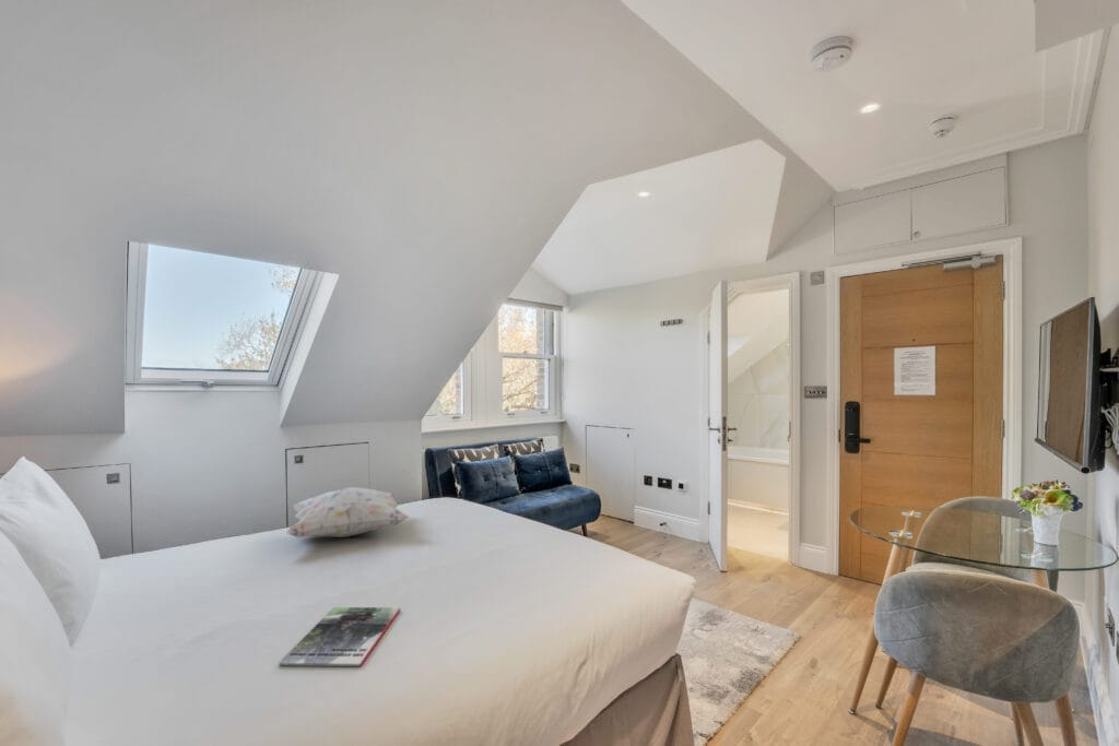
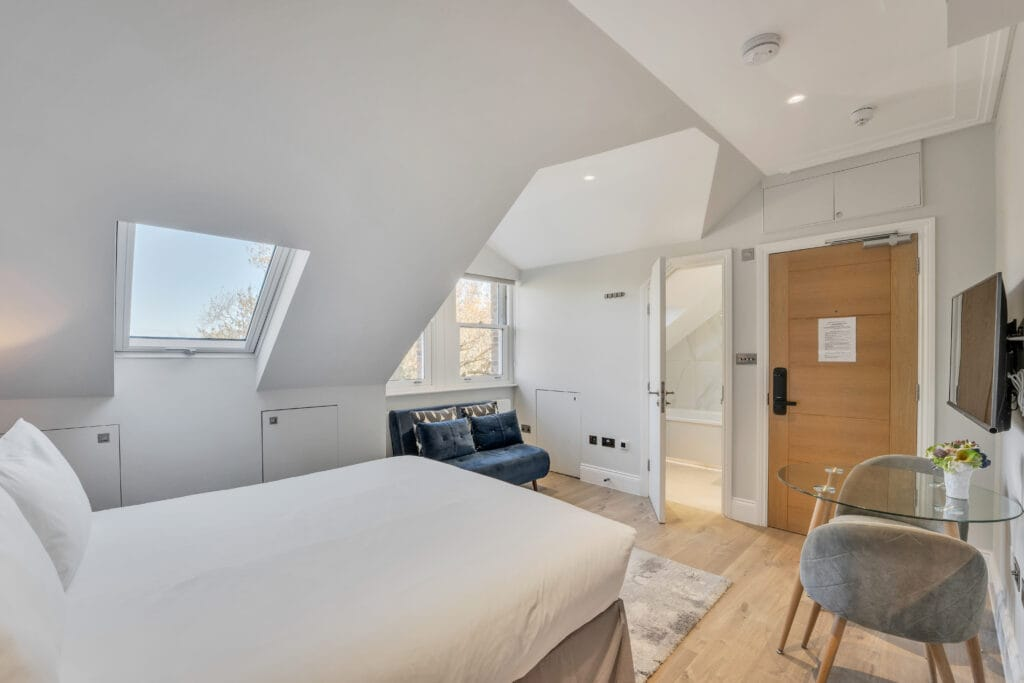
- decorative pillow (349, 511)
- magazine (345, 633)
